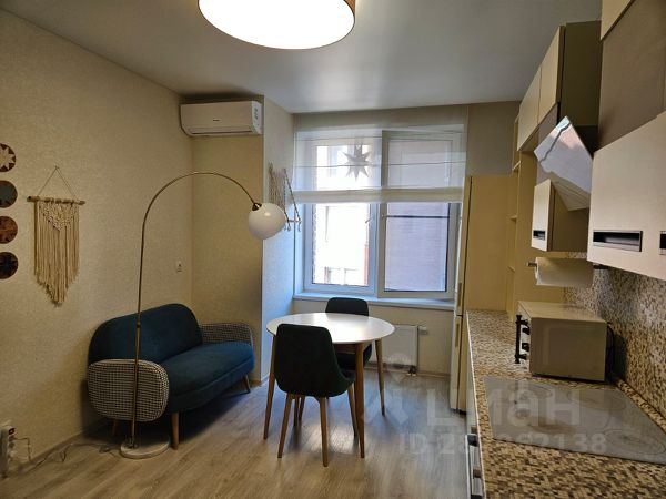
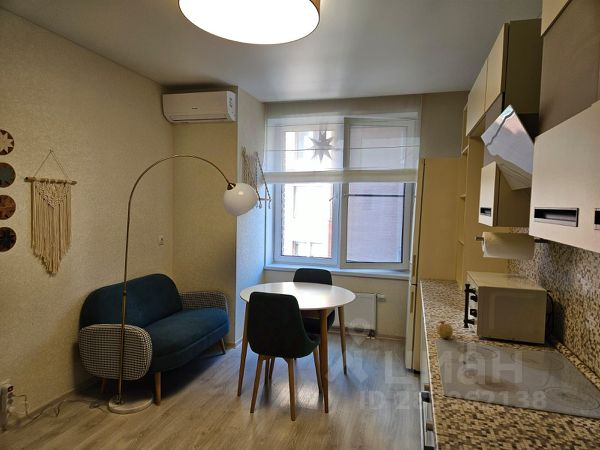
+ fruit (444, 329)
